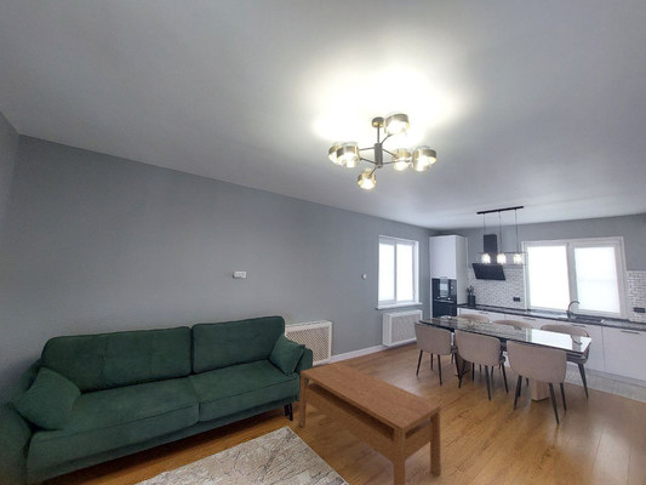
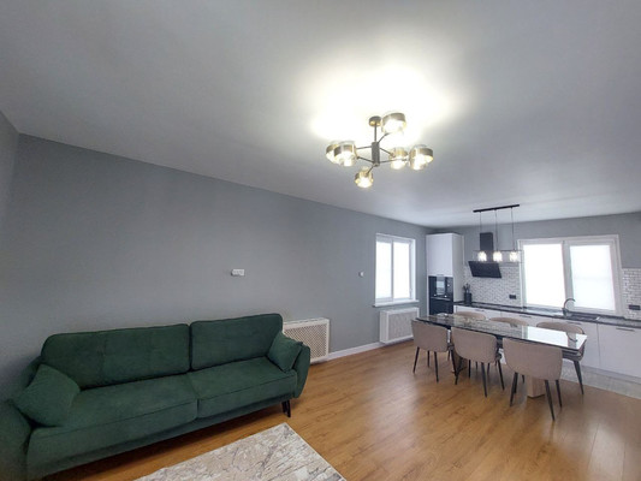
- coffee table (361, 415)
